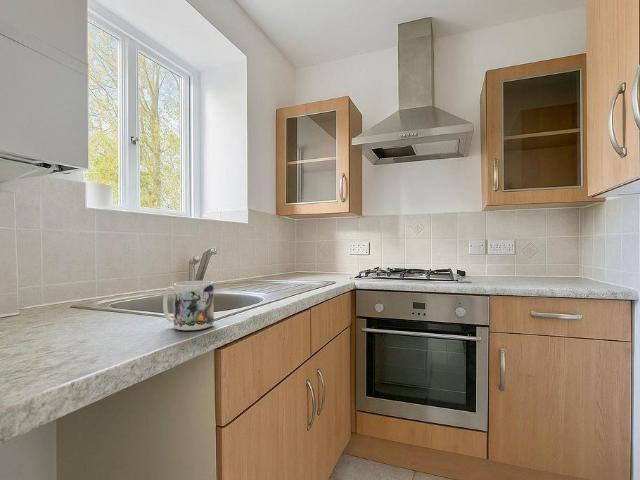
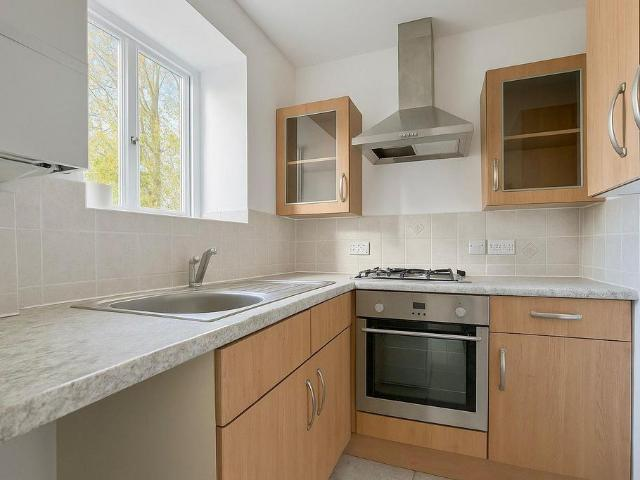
- mug (187, 304)
